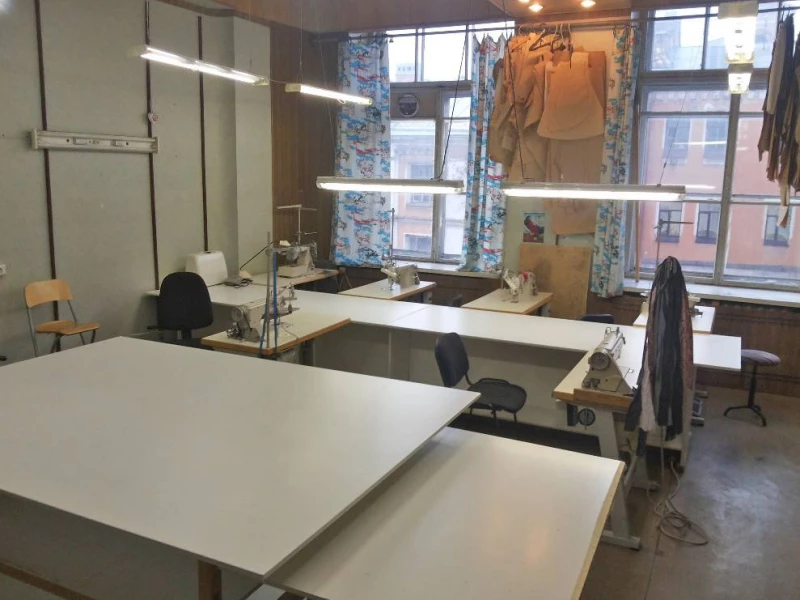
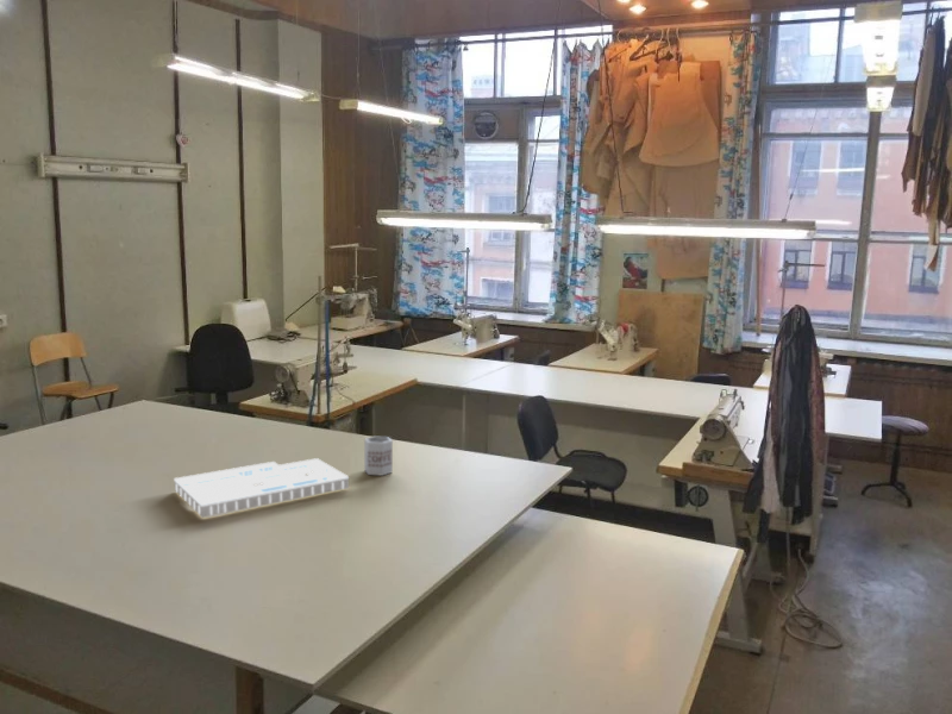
+ architectural model (262, 482)
+ mug (377, 455)
